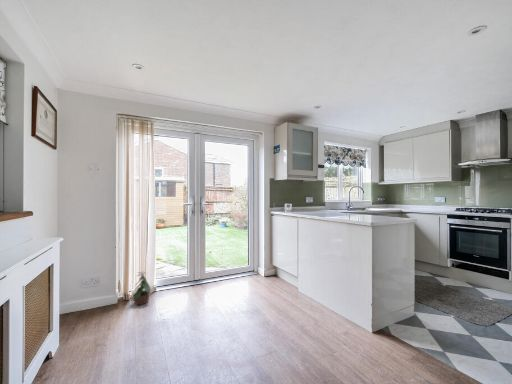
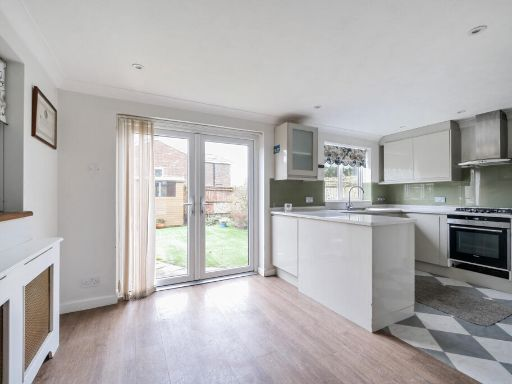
- potted plant (141, 286)
